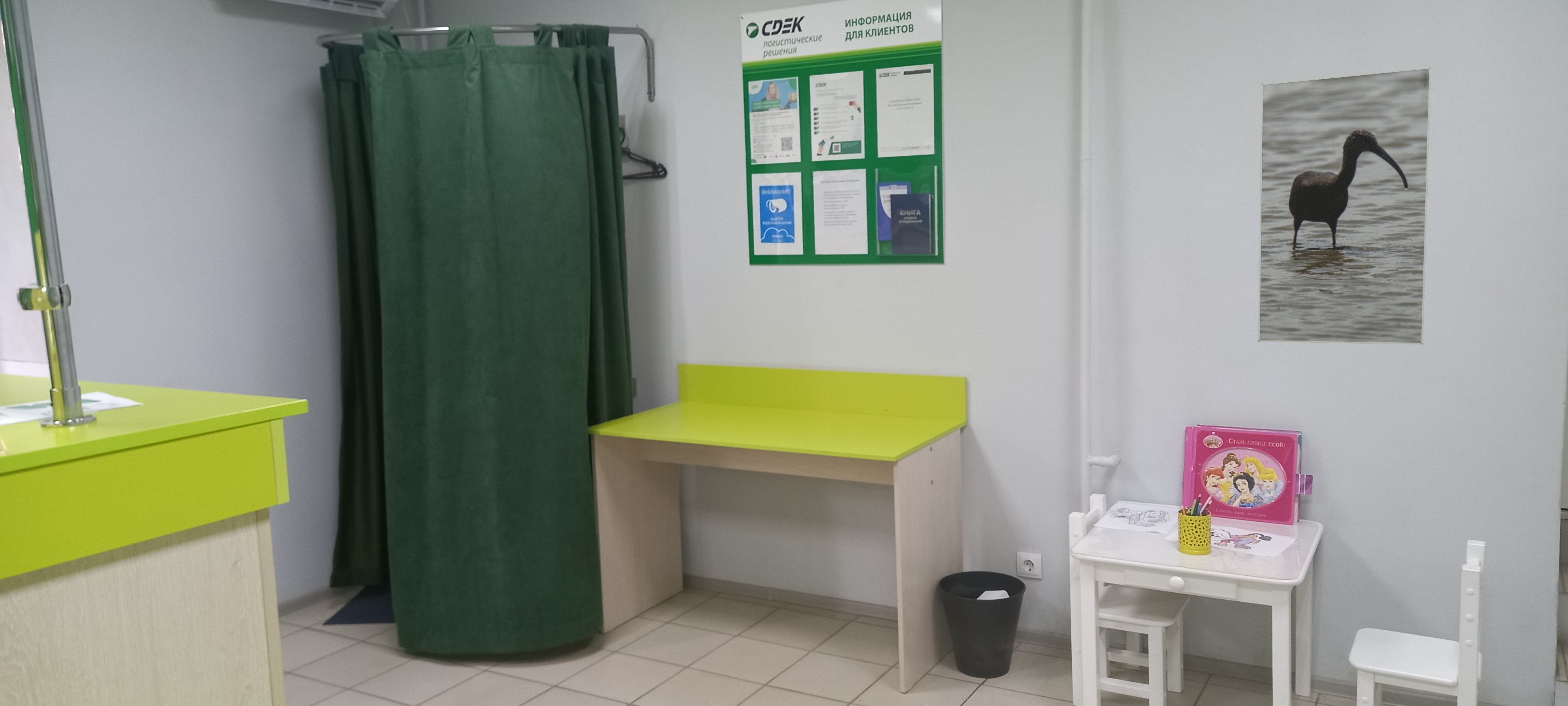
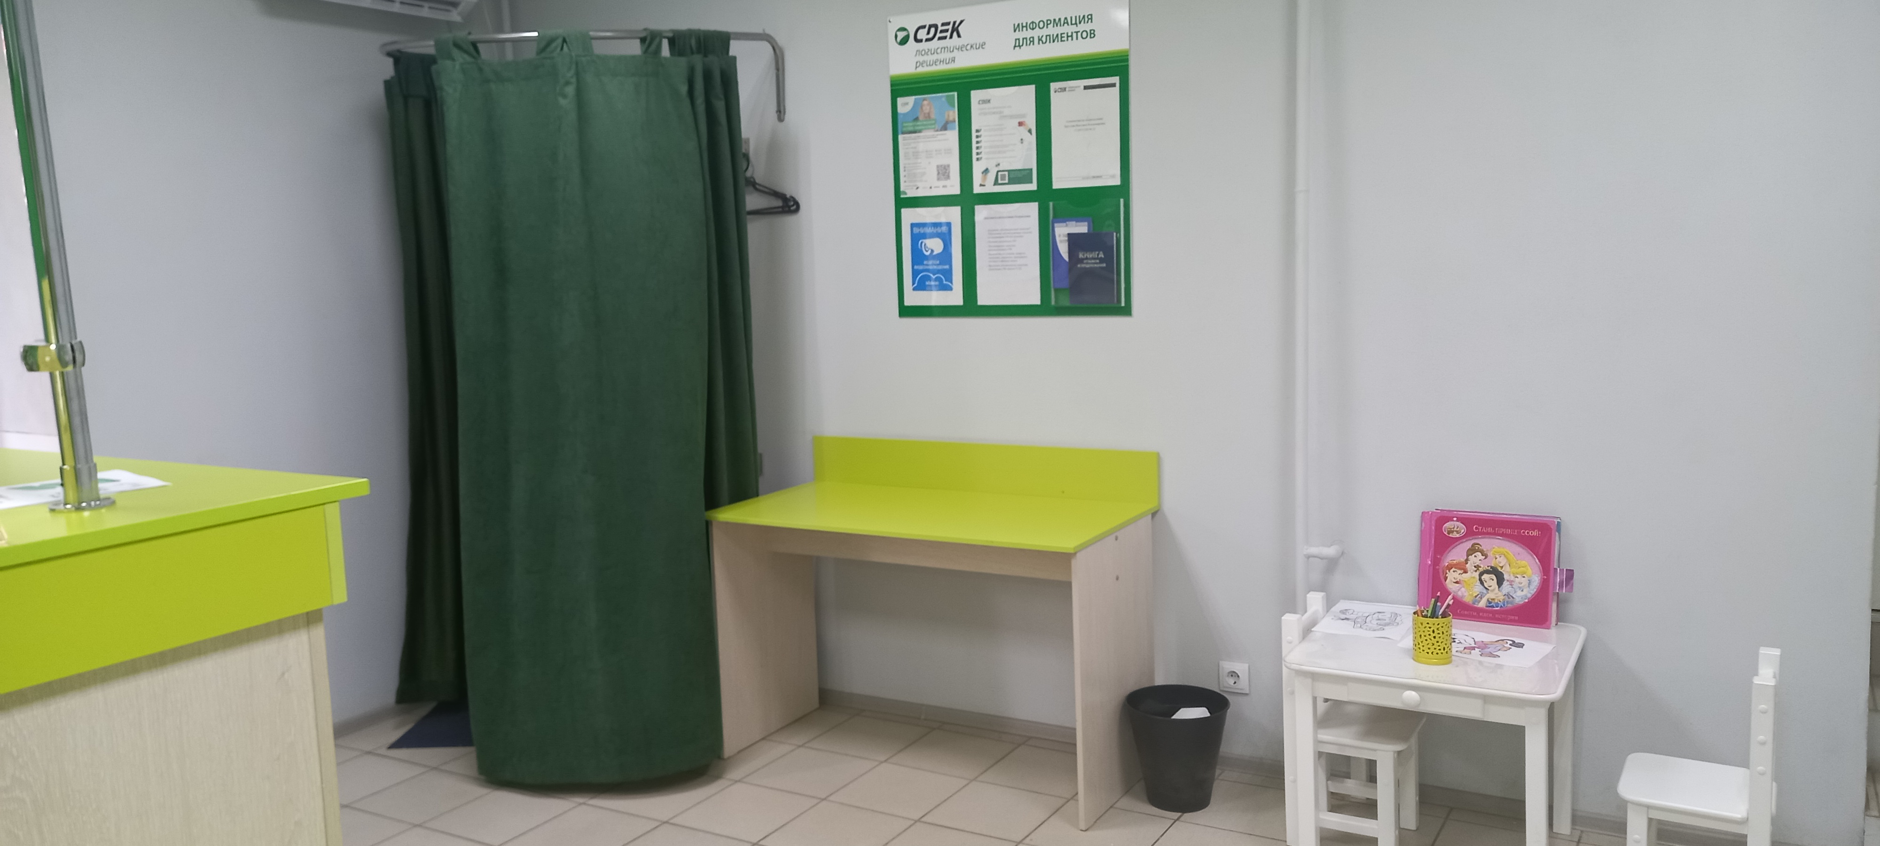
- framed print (1341, 211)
